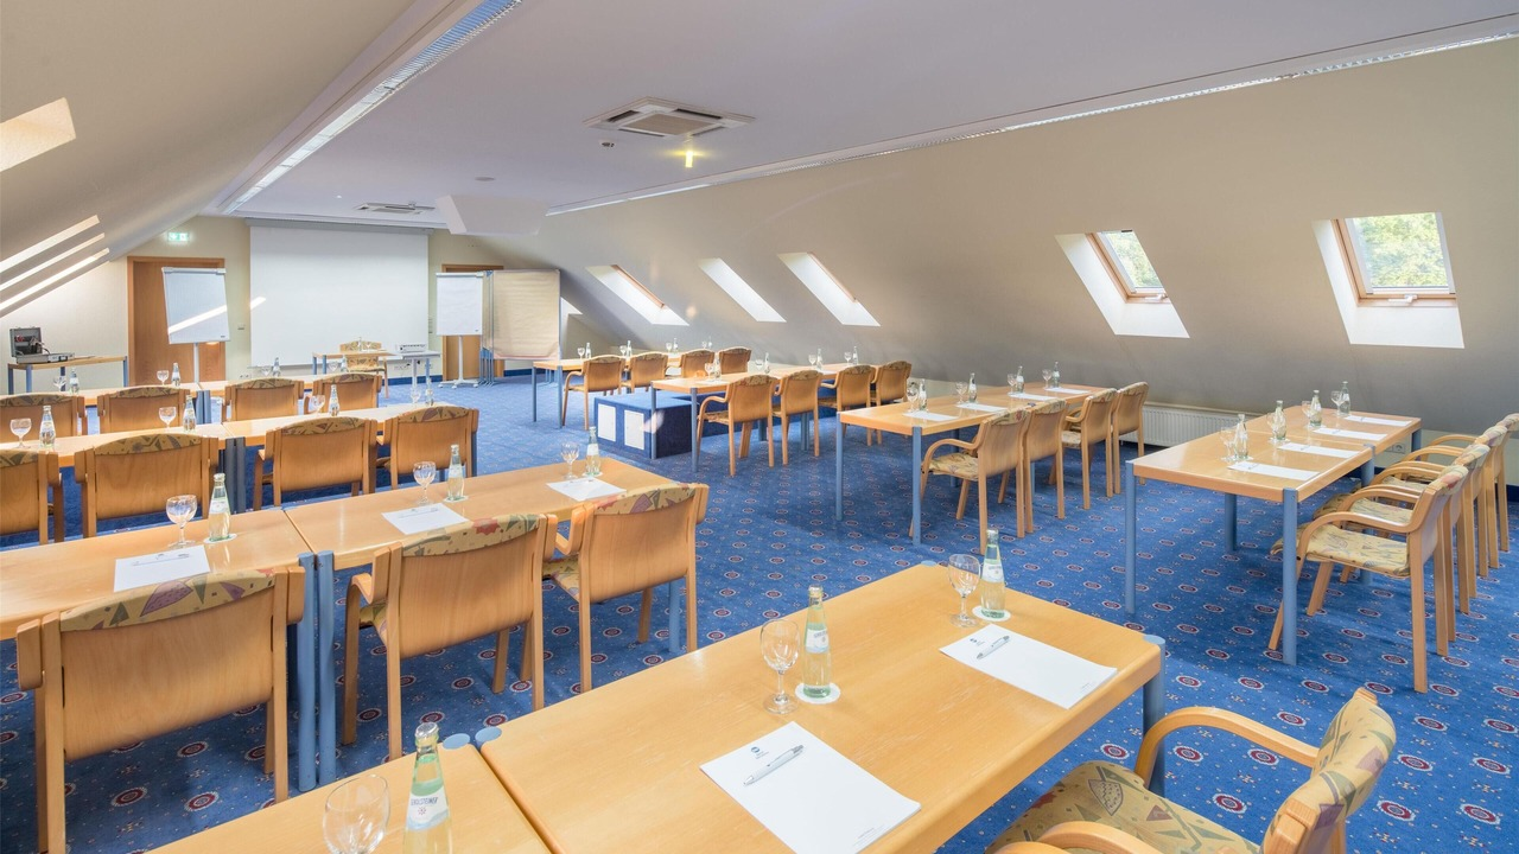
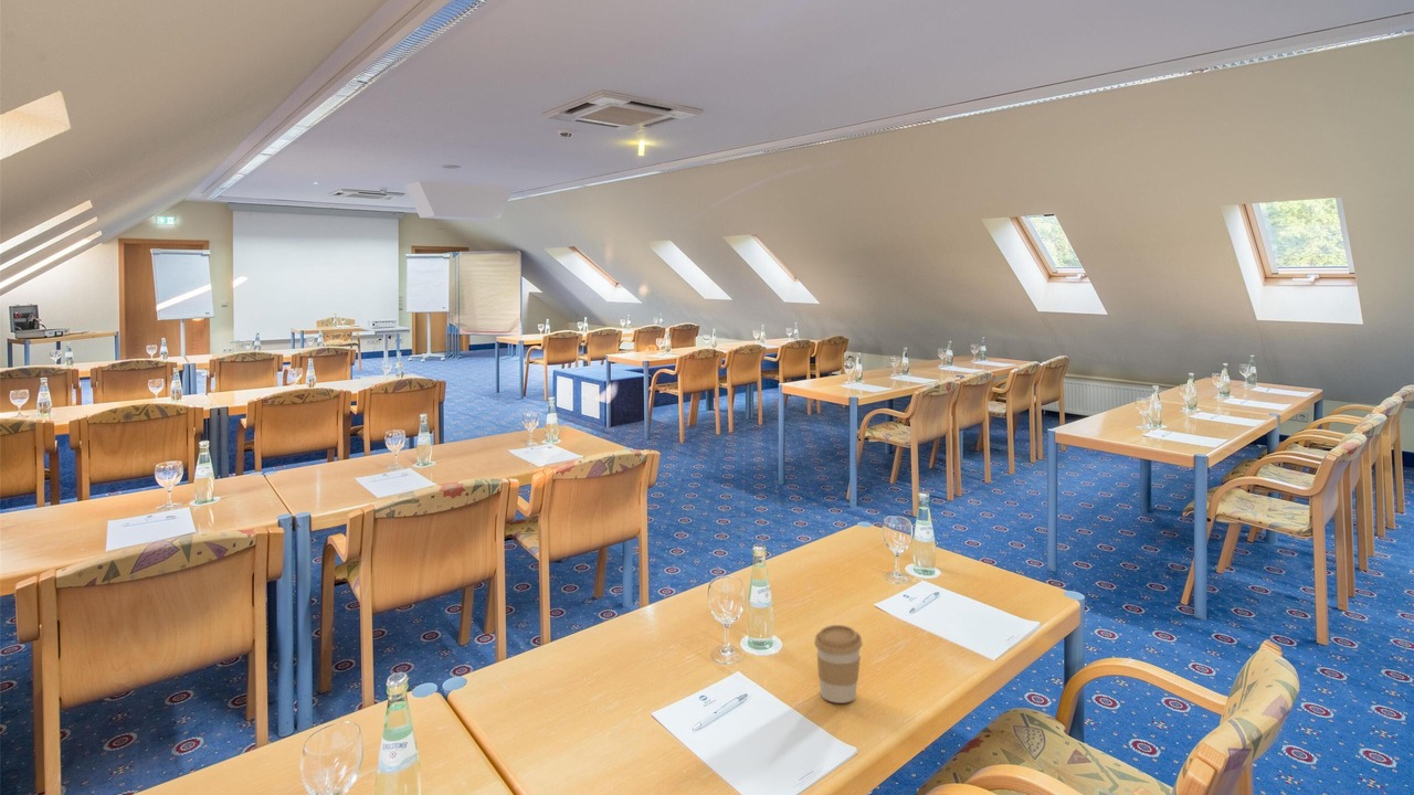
+ coffee cup (837, 662)
